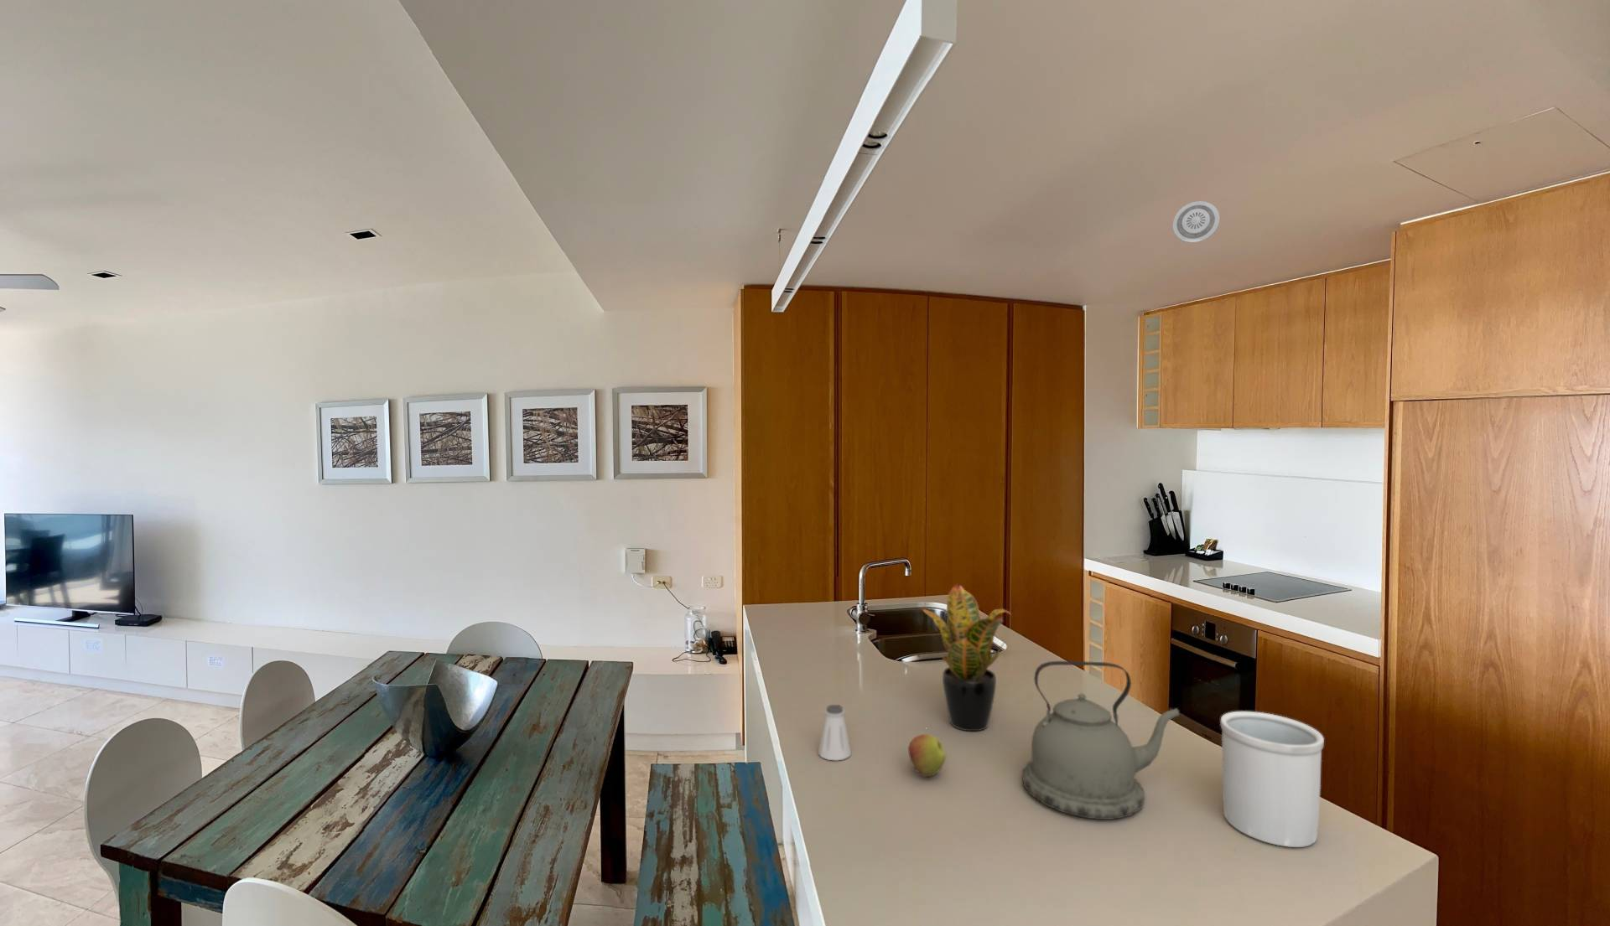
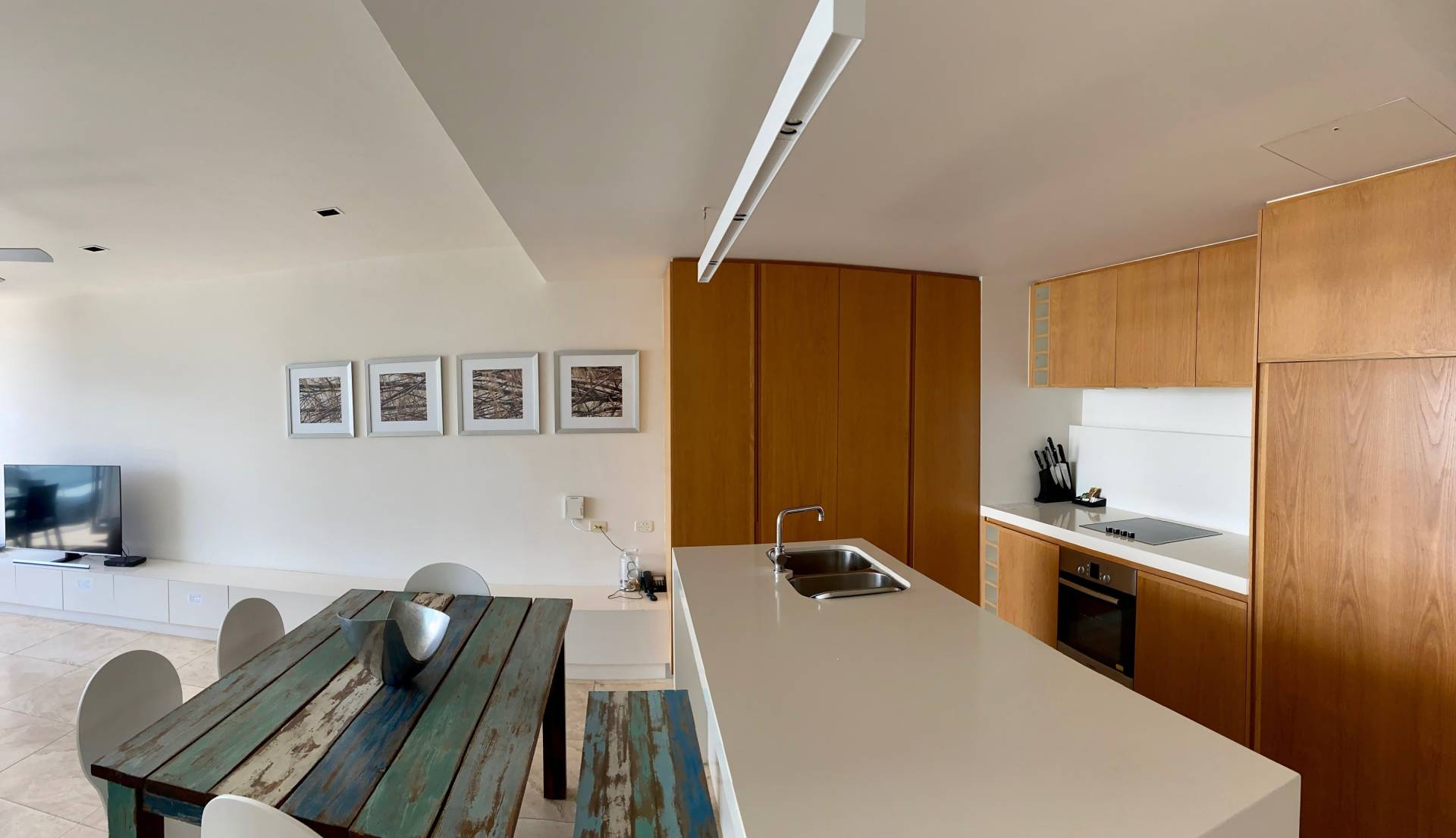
- potted plant (973, 650)
- kettle (1088, 725)
- apple (927, 755)
- saltshaker (835, 730)
- utensil holder (1269, 776)
- smoke detector (1195, 220)
